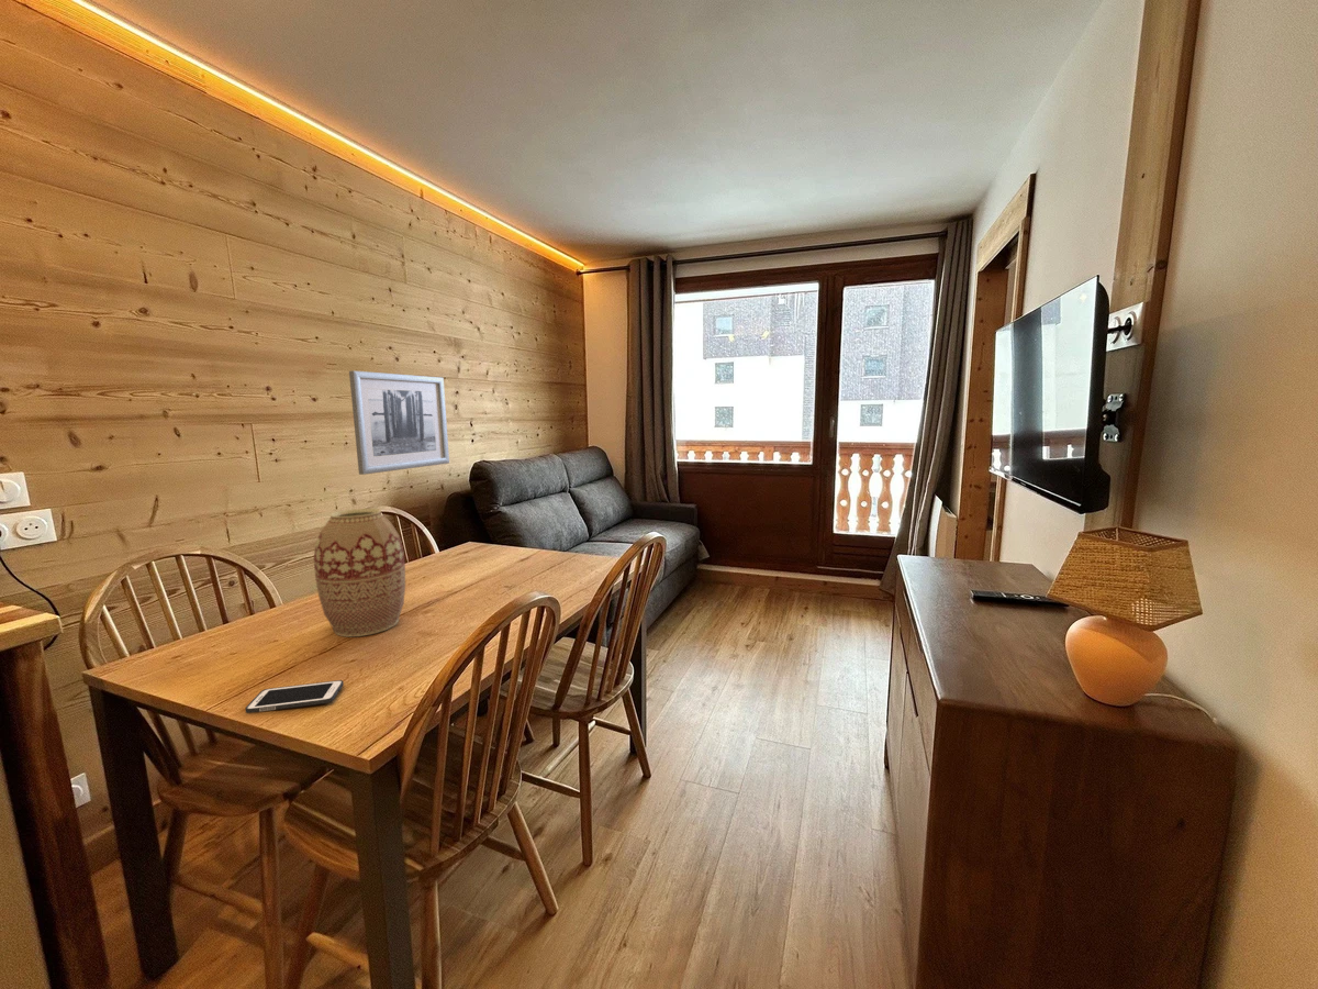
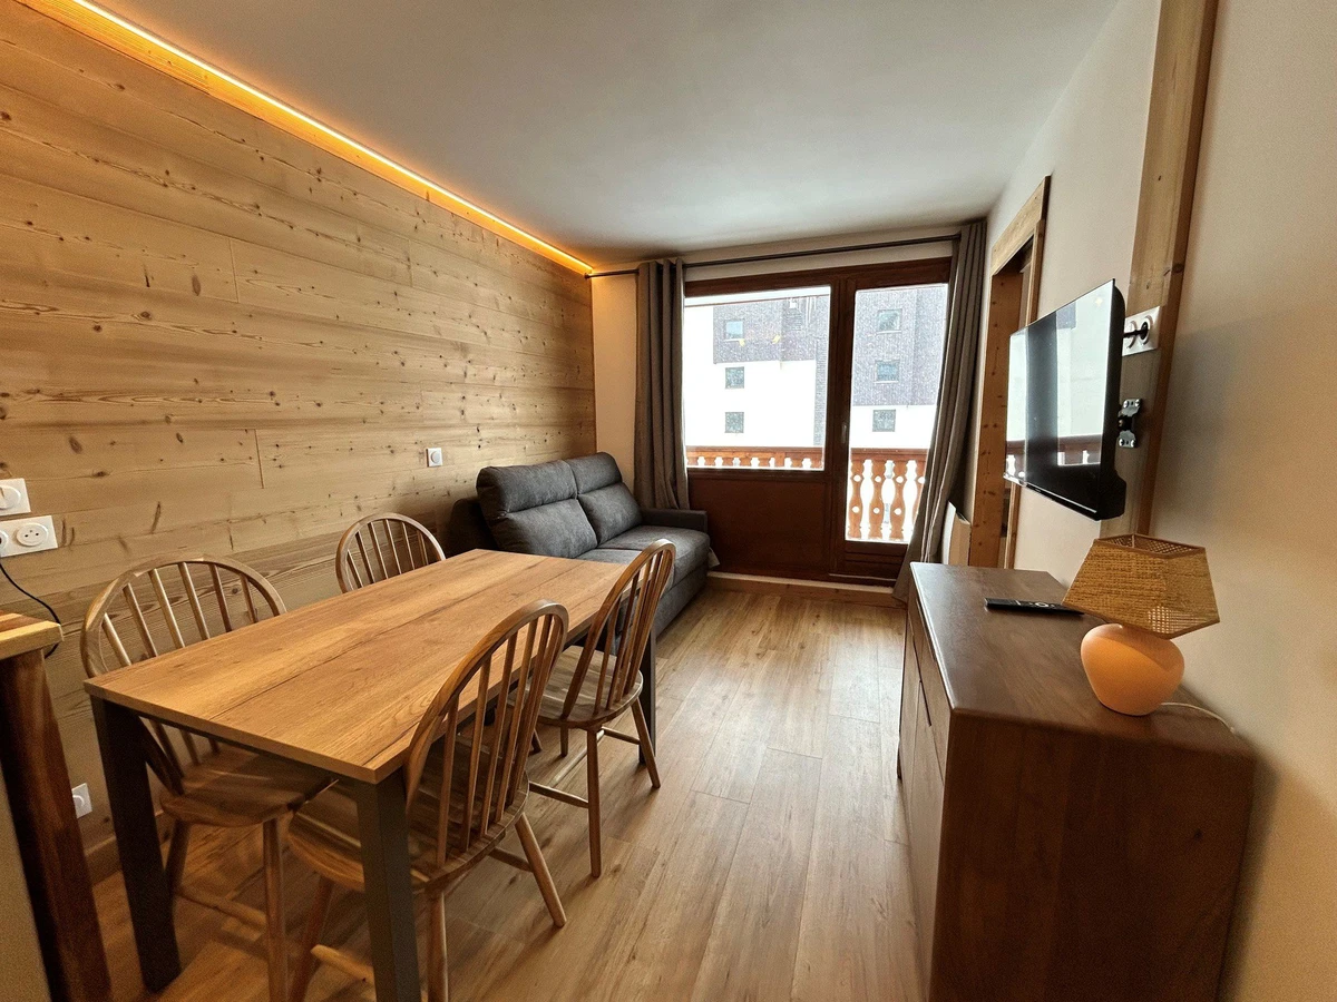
- cell phone (297, 696)
- vase (361, 569)
- wall art (404, 422)
